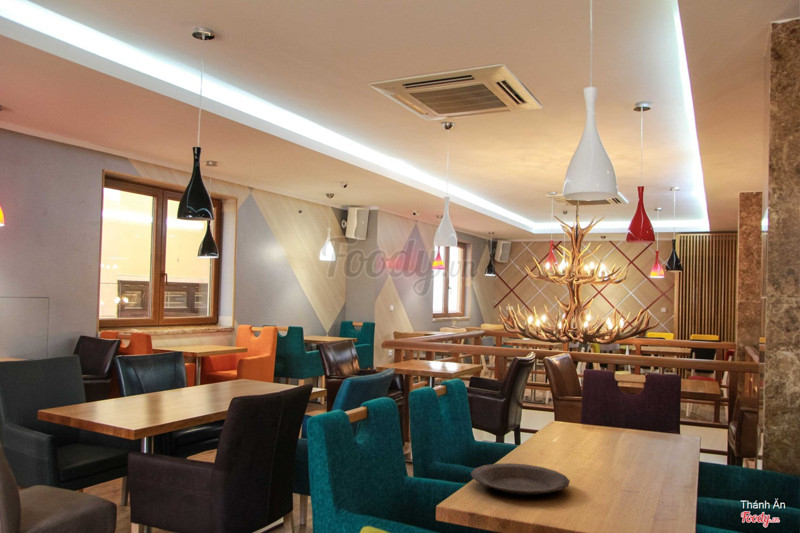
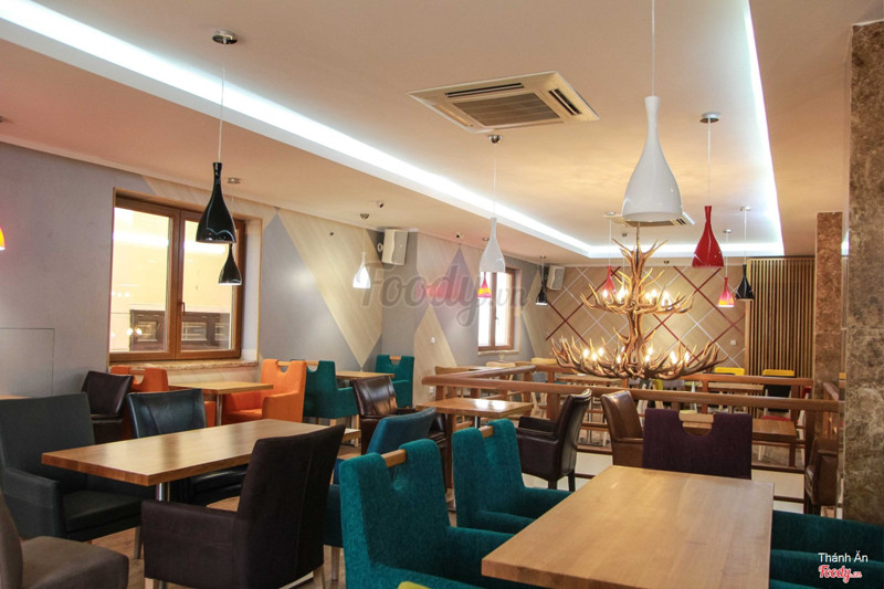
- plate (519, 481)
